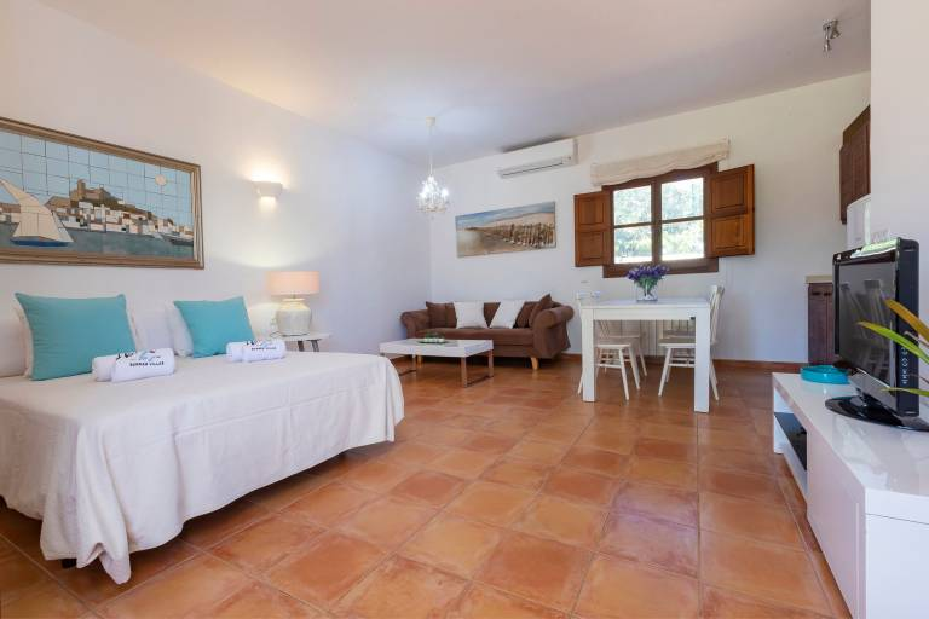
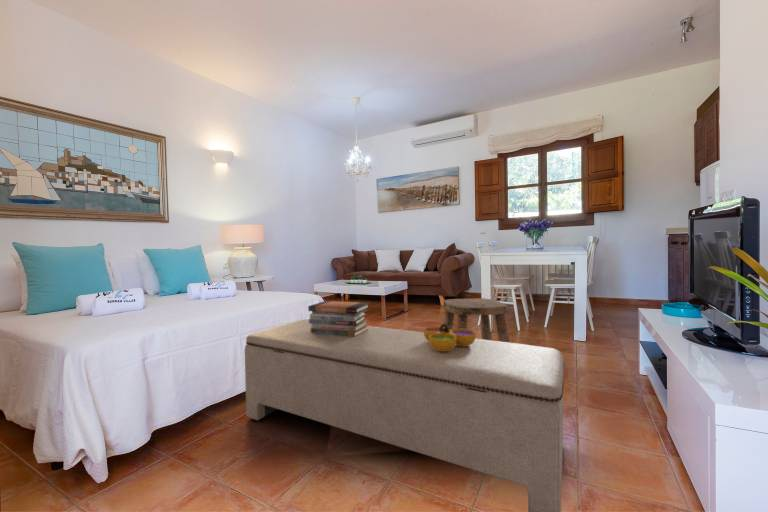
+ stool (481, 331)
+ bench (387, 385)
+ decorative bowl (444, 333)
+ book stack (339, 317)
